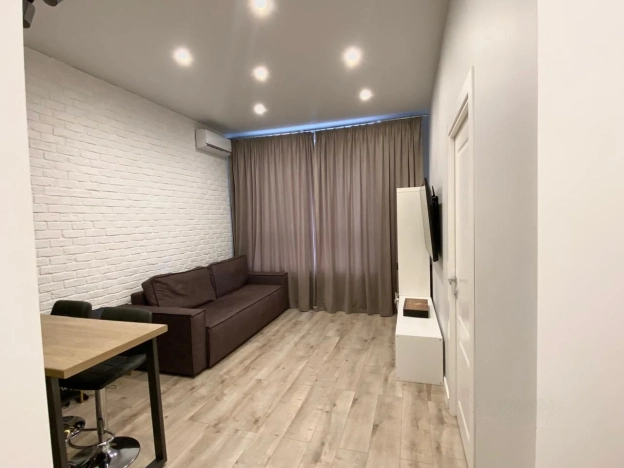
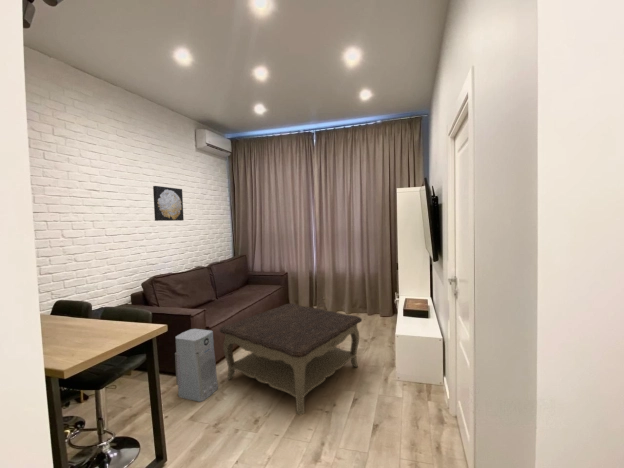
+ air purifier (196, 363)
+ coffee table (293, 347)
+ wall art (169, 204)
